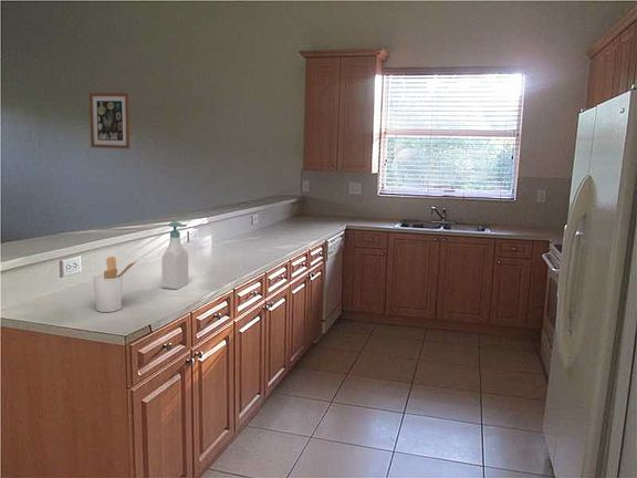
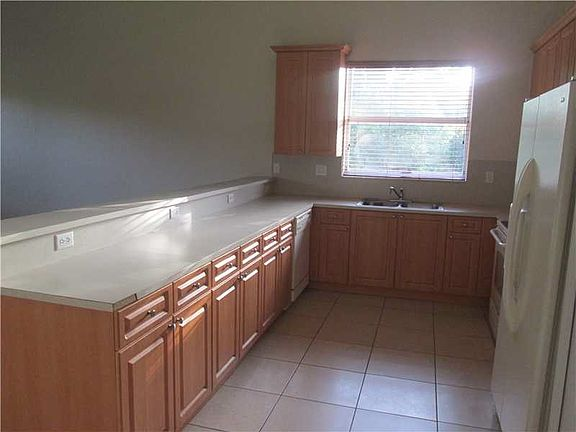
- wall art (109, 121)
- utensil holder (115, 283)
- soap bottle (177, 253)
